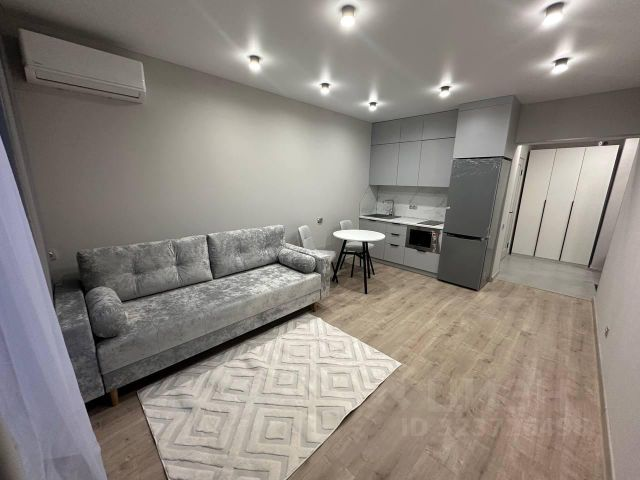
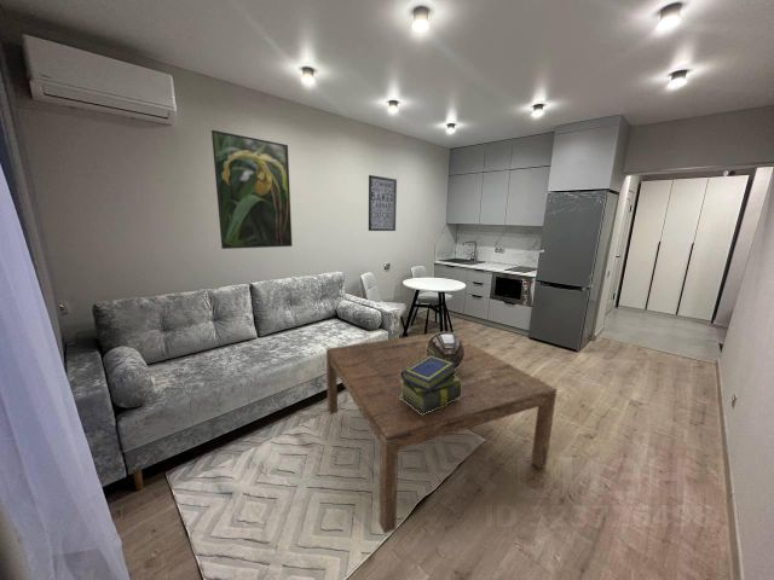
+ decorative bowl (444, 350)
+ coffee table (428, 411)
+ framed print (255, 195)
+ stack of books (429, 382)
+ wall art (382, 204)
